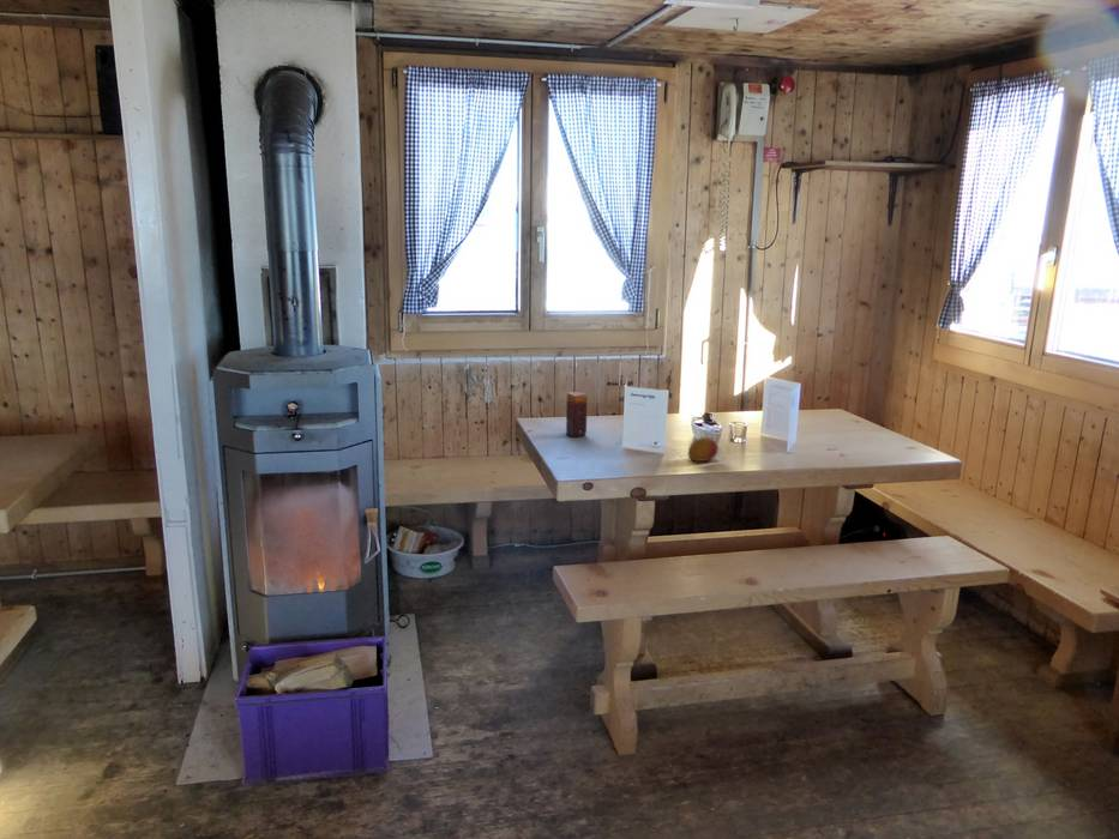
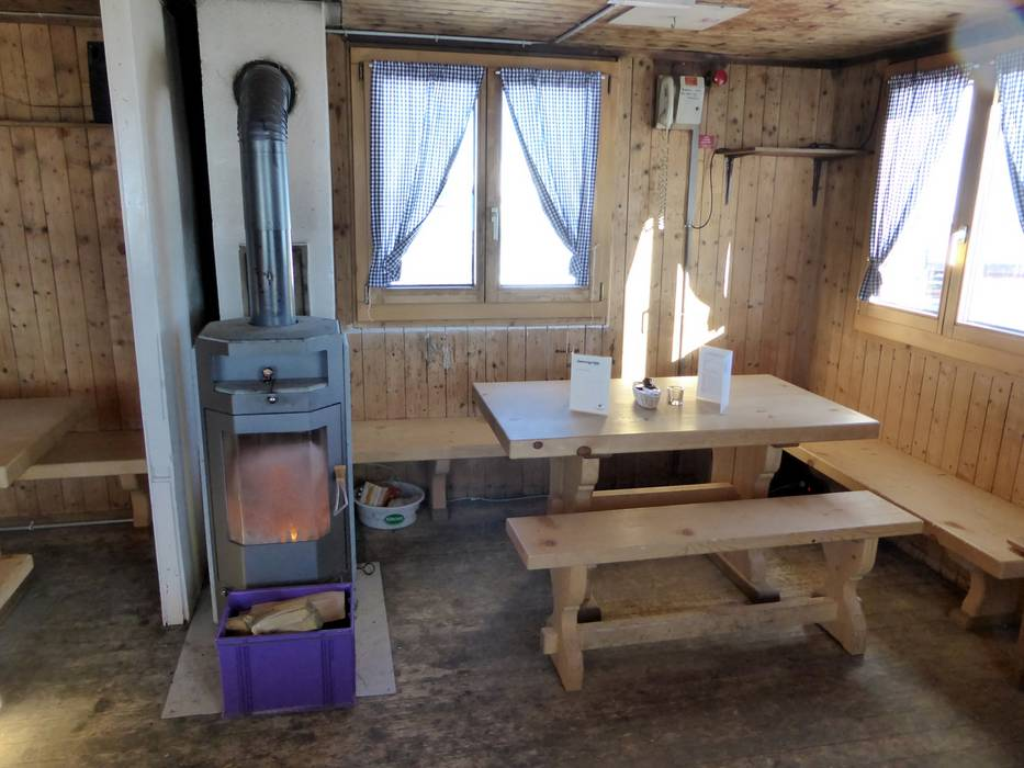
- fruit (703, 448)
- candle (576, 414)
